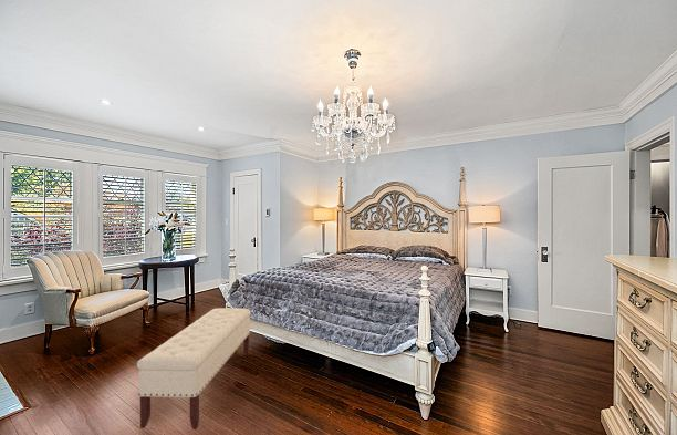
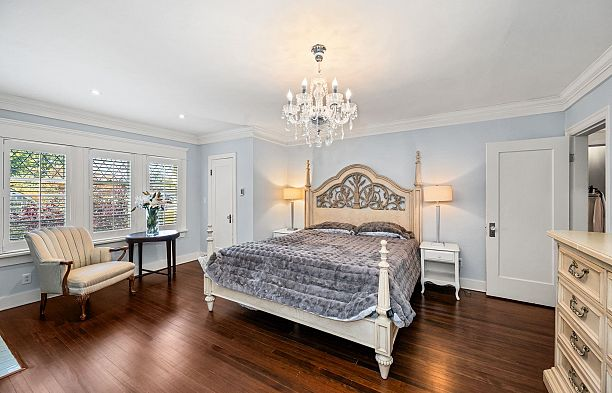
- bench (206, 355)
